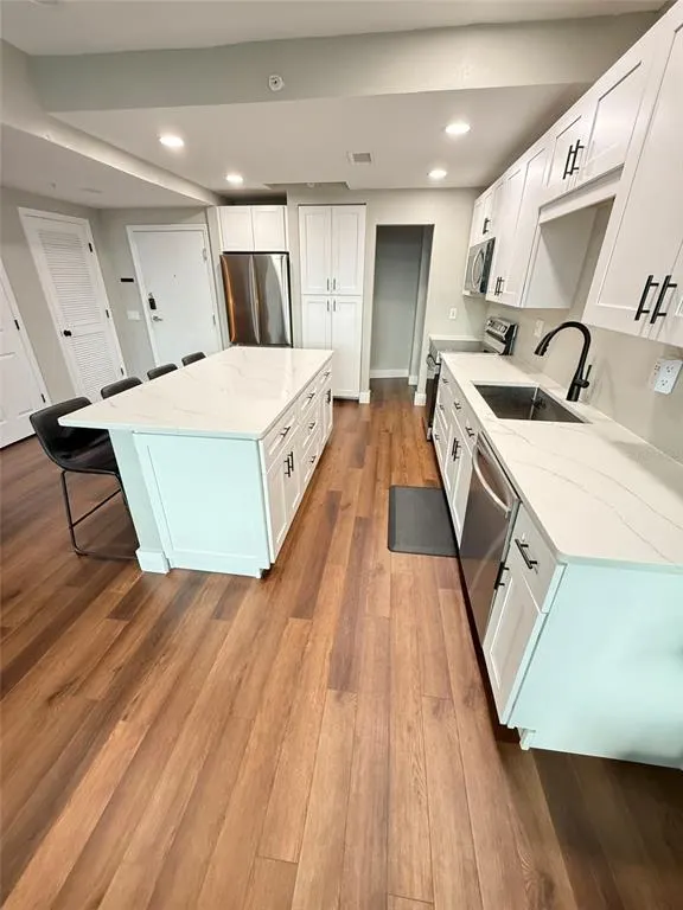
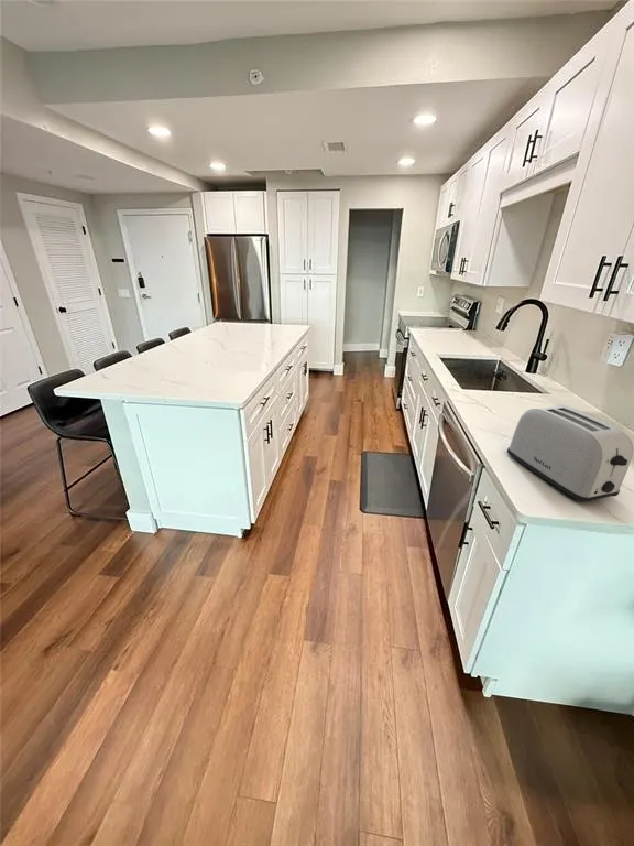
+ toaster (568, 447)
